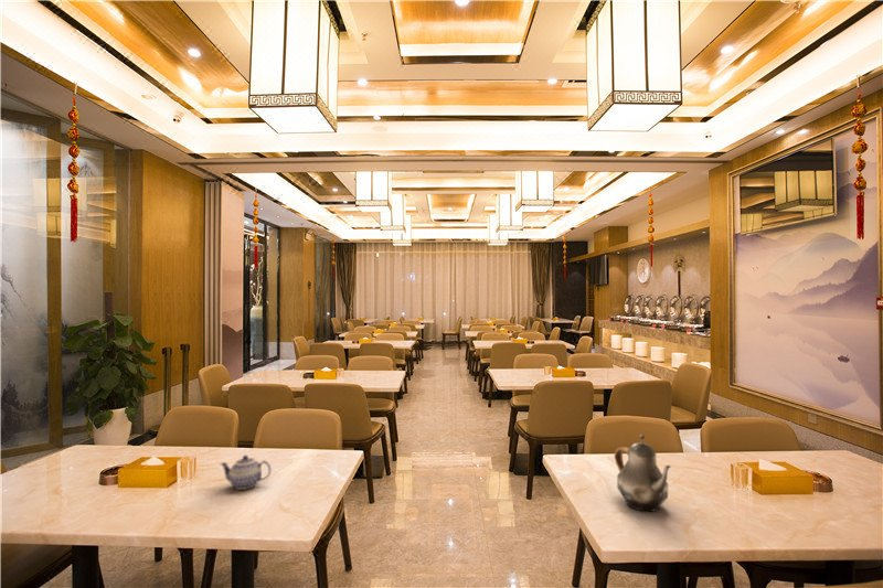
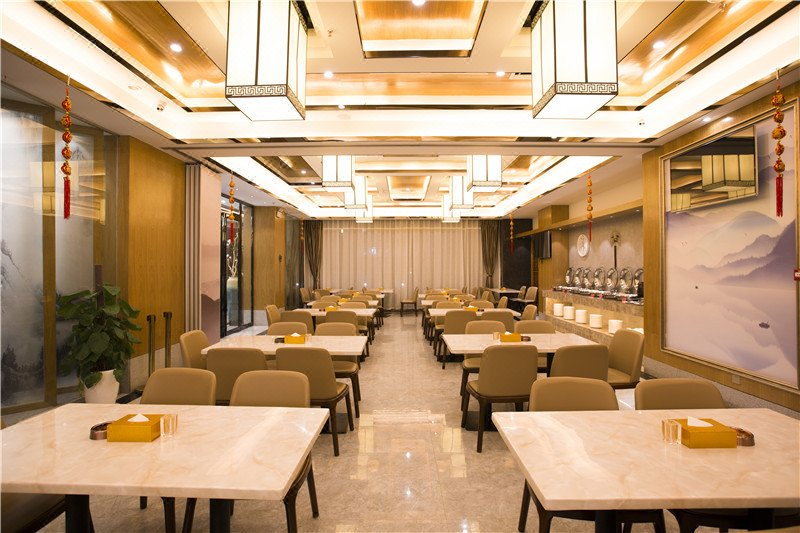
- teapot (245, 470)
- teapot (641, 469)
